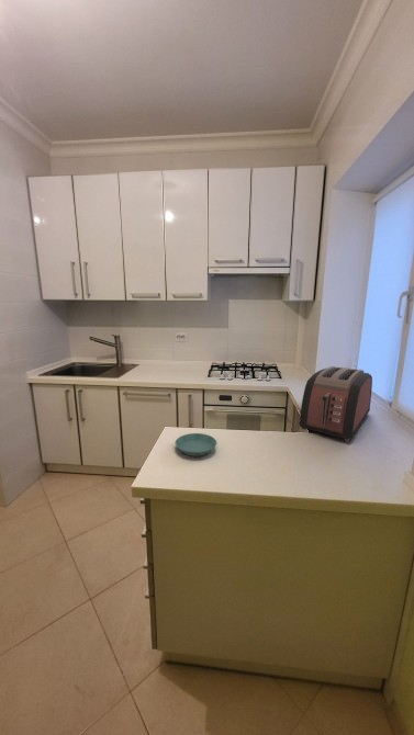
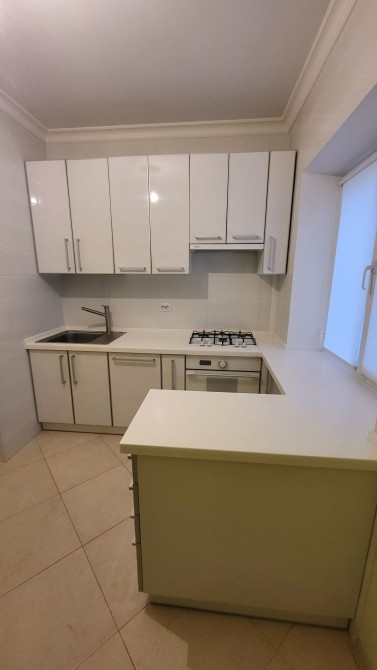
- toaster (337, 396)
- saucer (195, 444)
